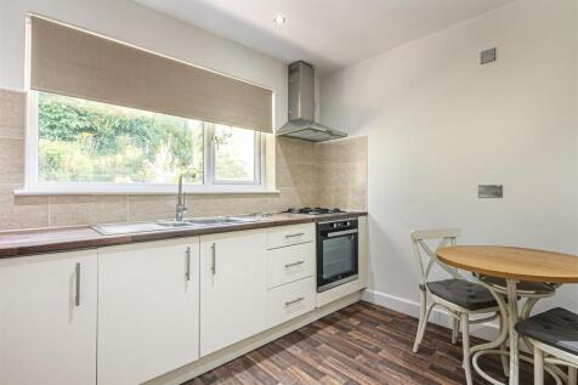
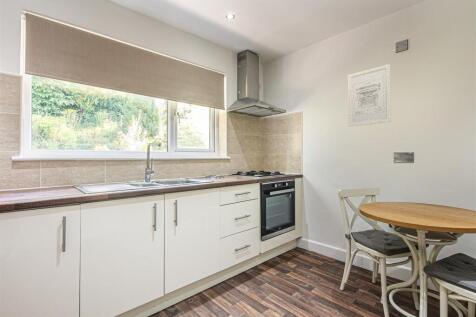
+ wall art (368, 97)
